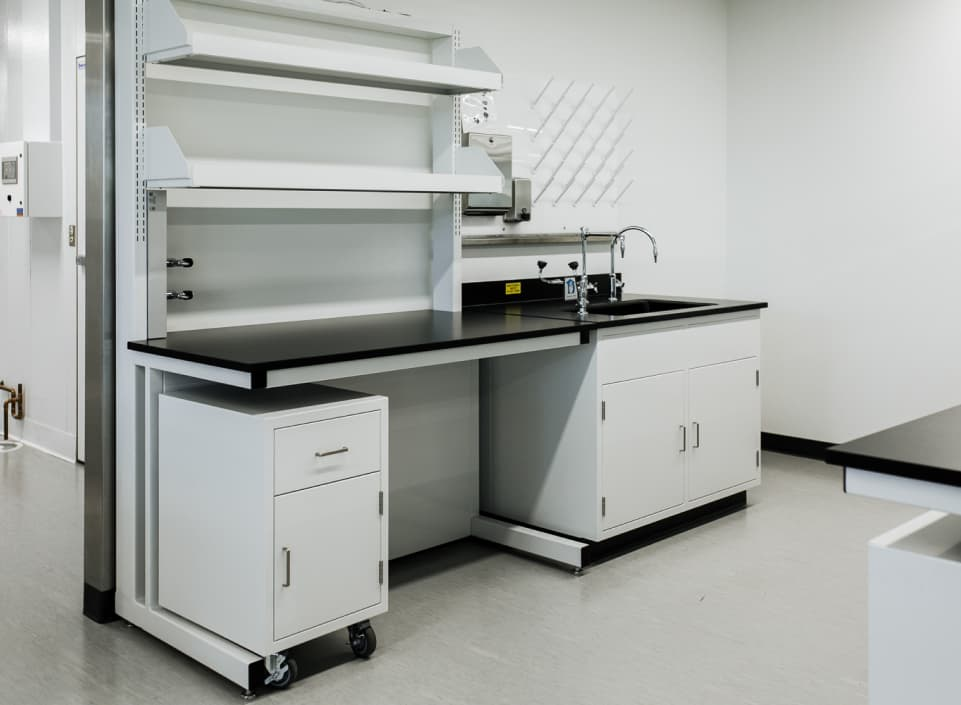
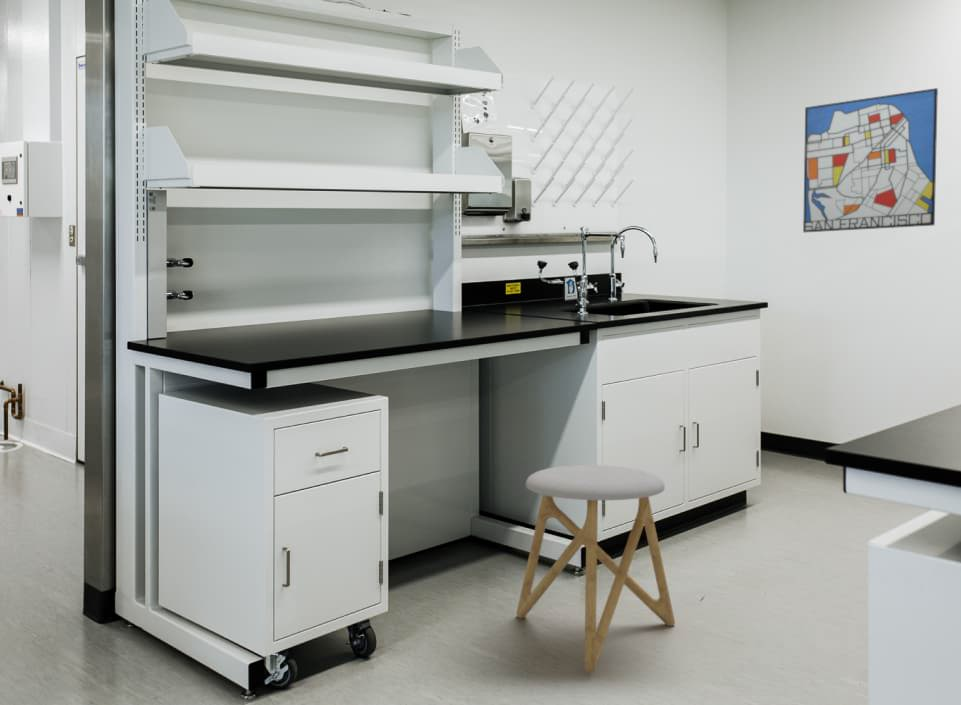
+ stool (592, 559)
+ wall art (867, 163)
